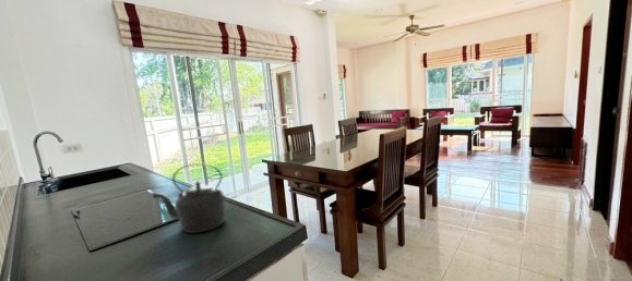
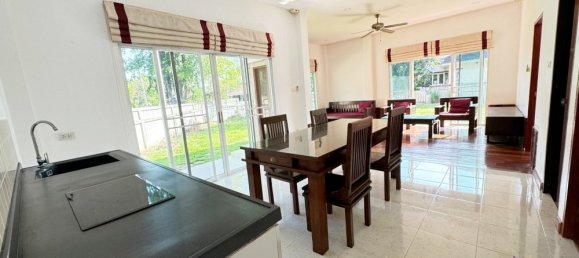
- kettle (188, 195)
